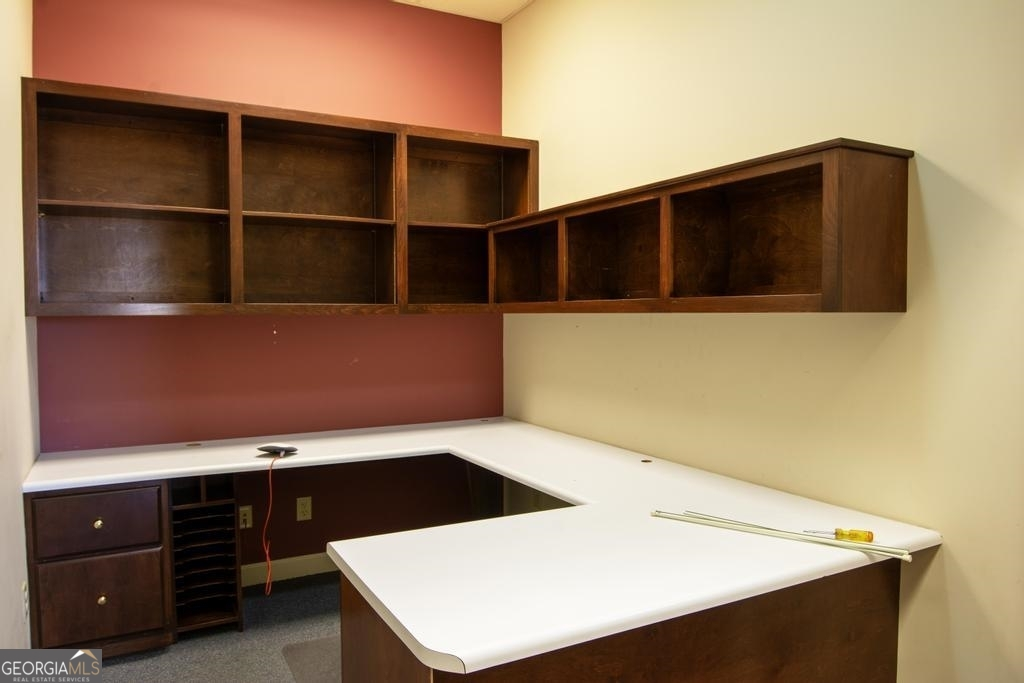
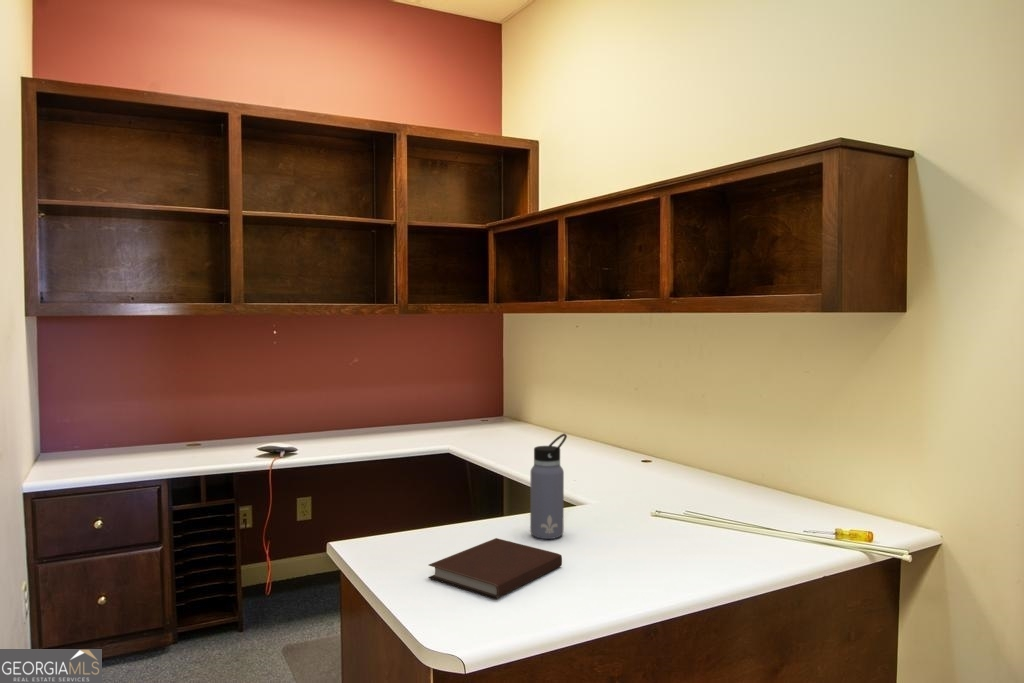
+ notebook (496, 565)
+ water bottle (548, 484)
